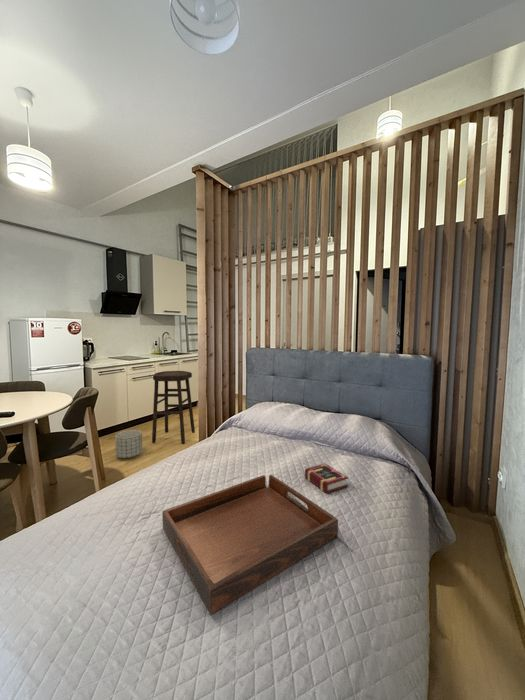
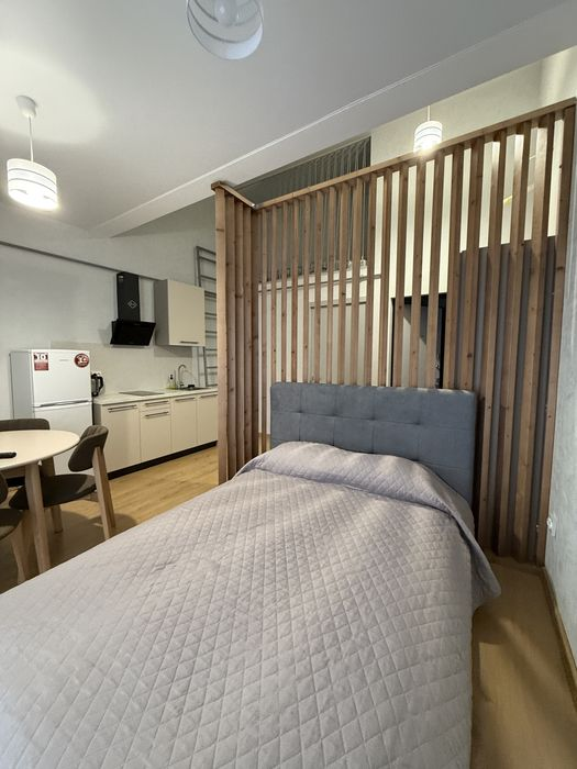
- planter (129, 445)
- serving tray (248, 523)
- stool (173, 405)
- book (325, 477)
